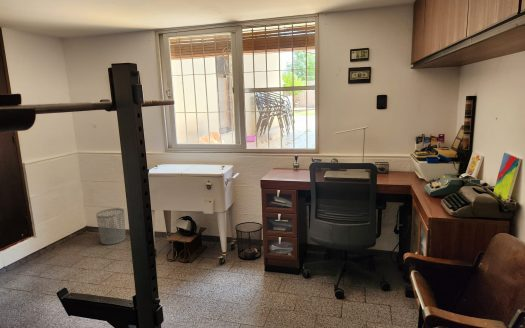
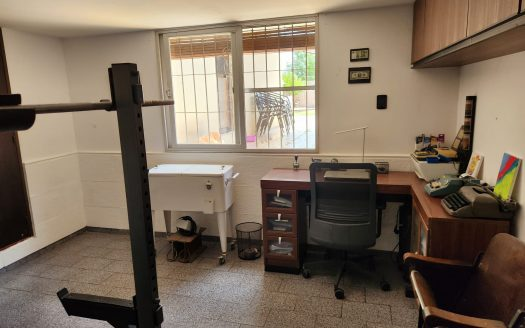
- waste bin (111, 226)
